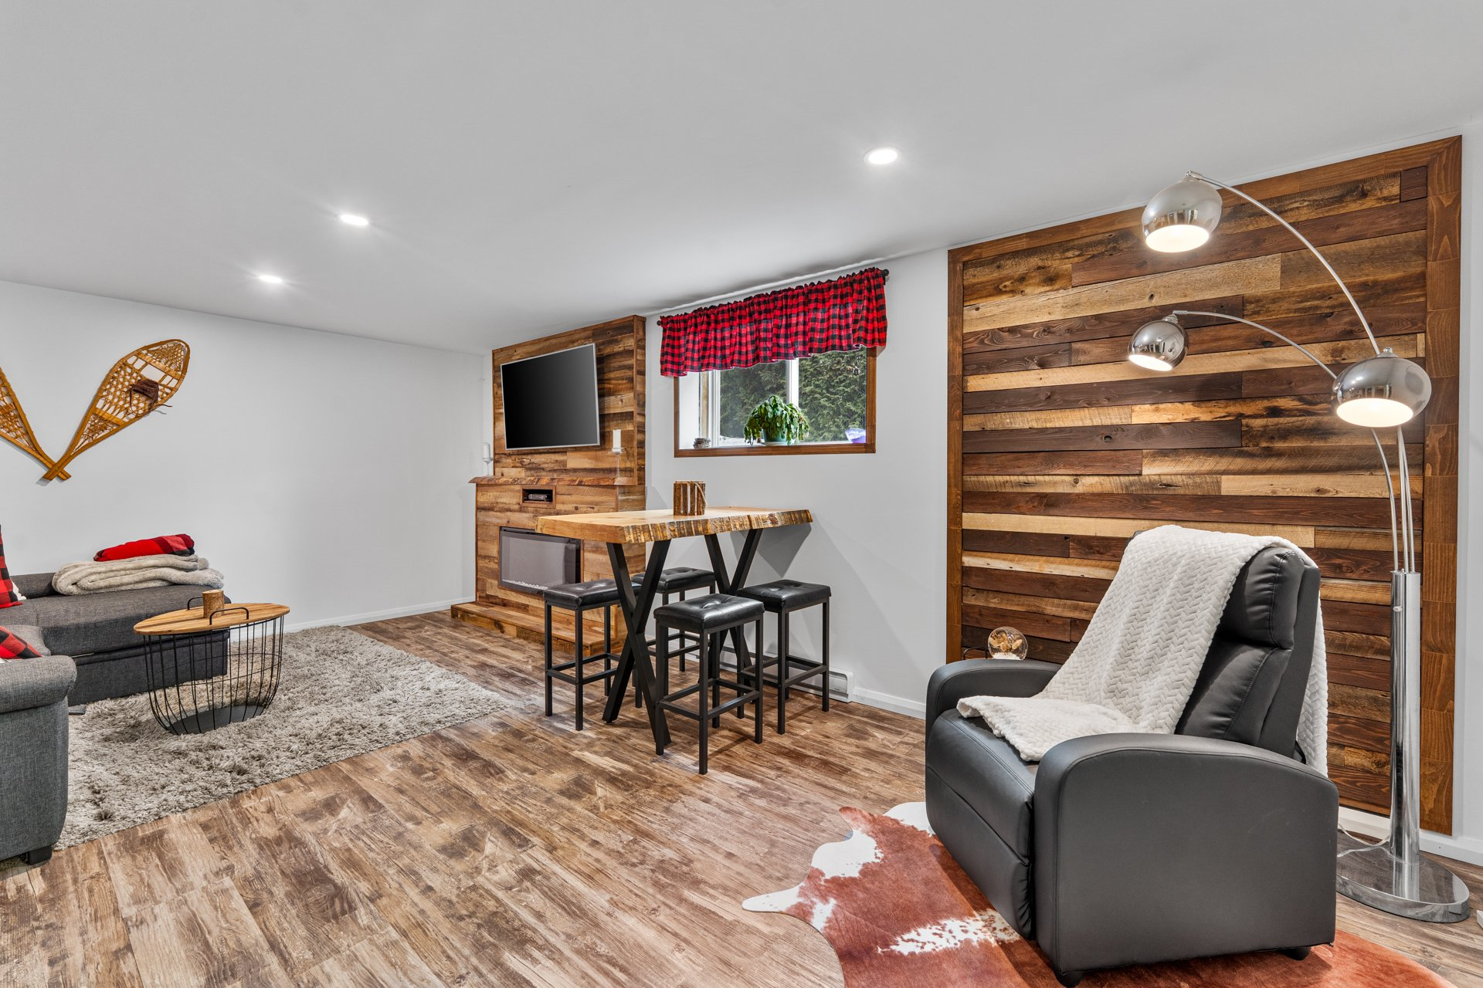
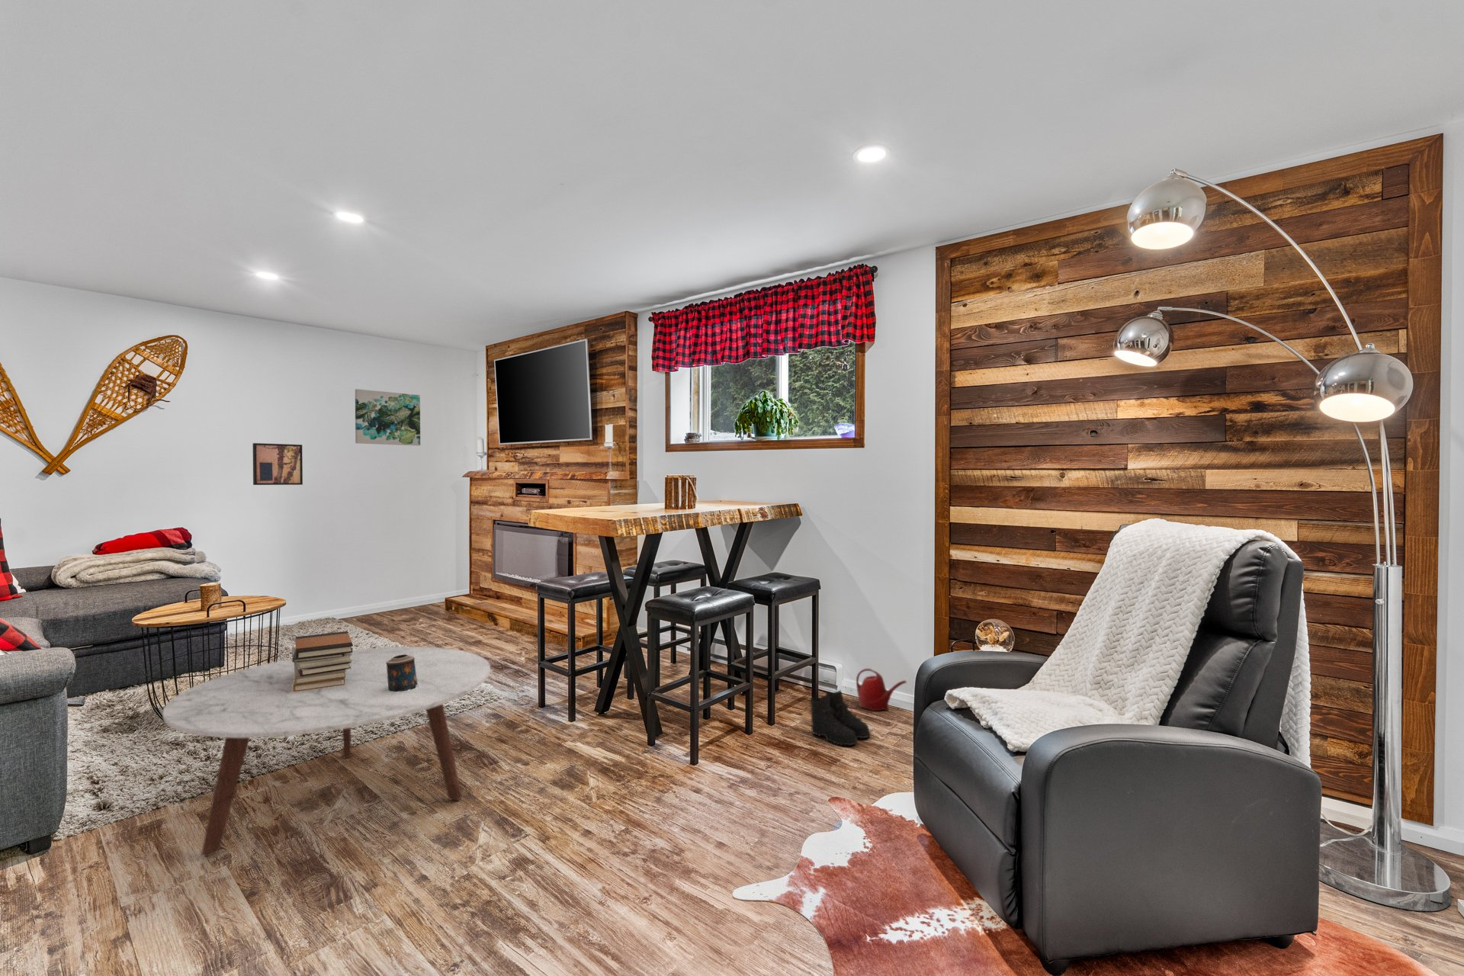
+ wall art (388, 418)
+ watering can (880, 690)
+ book stack (321, 659)
+ candle (405, 670)
+ boots (840, 715)
+ coffee table (344, 741)
+ wall art (278, 464)
